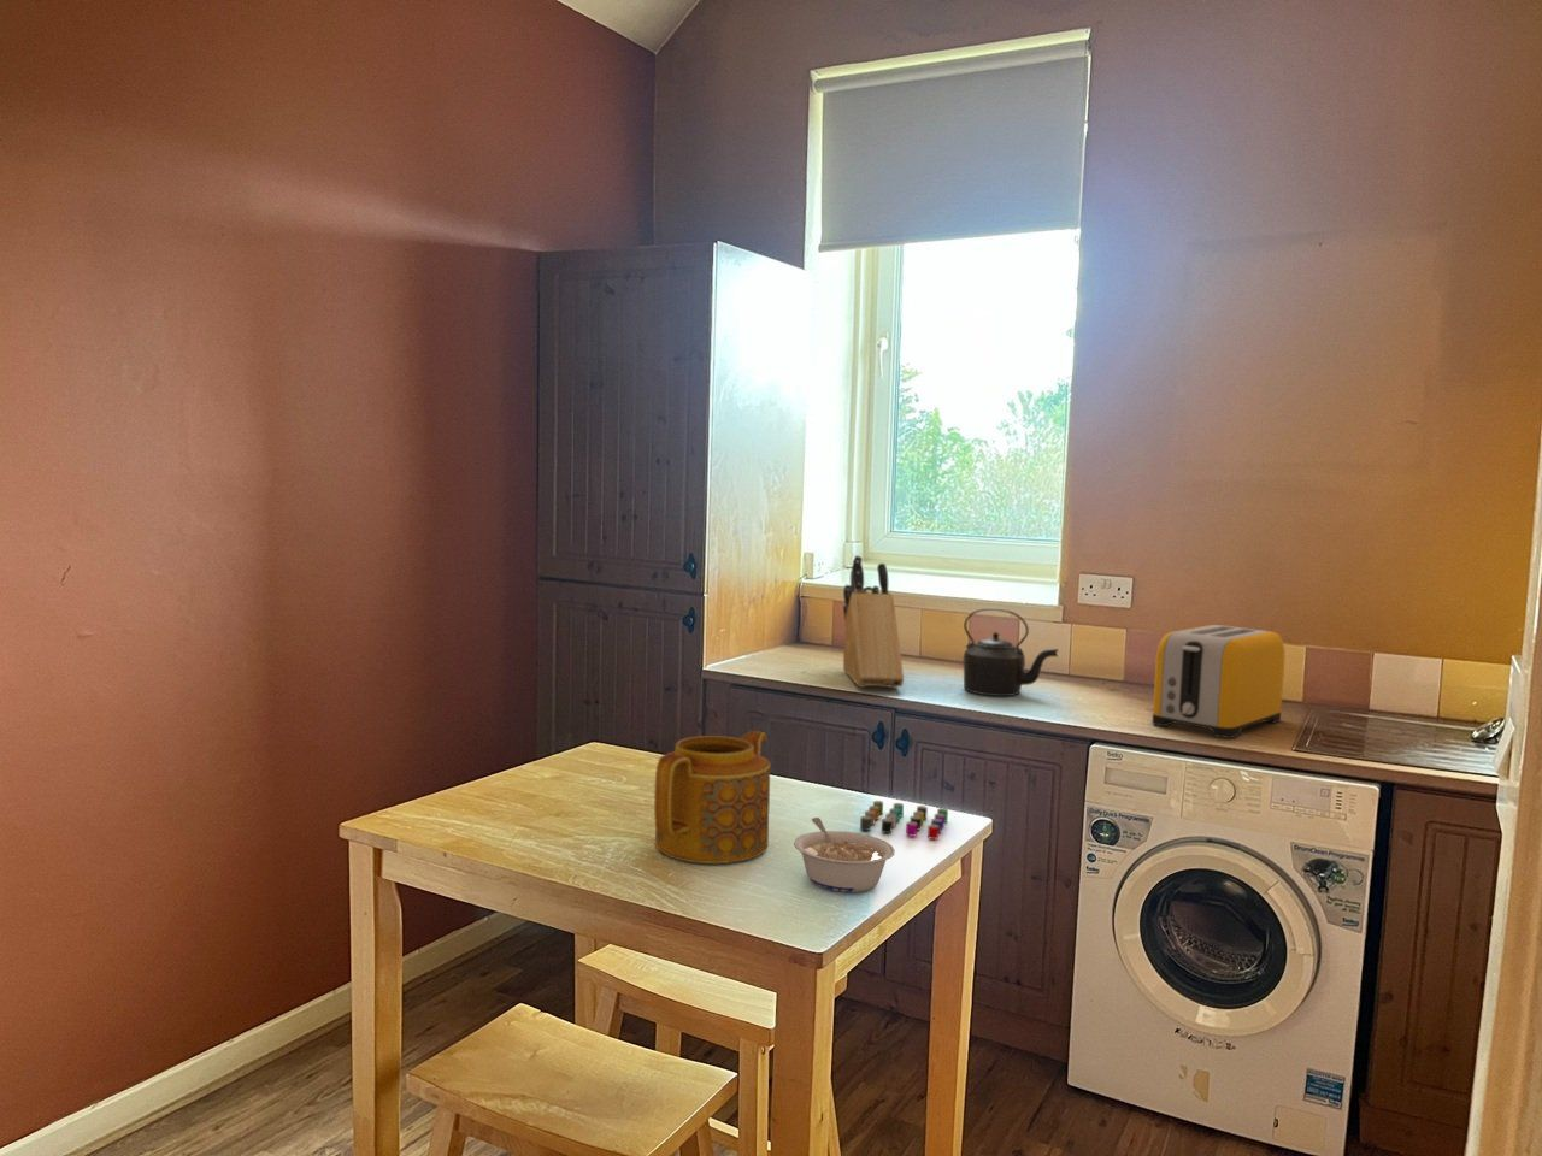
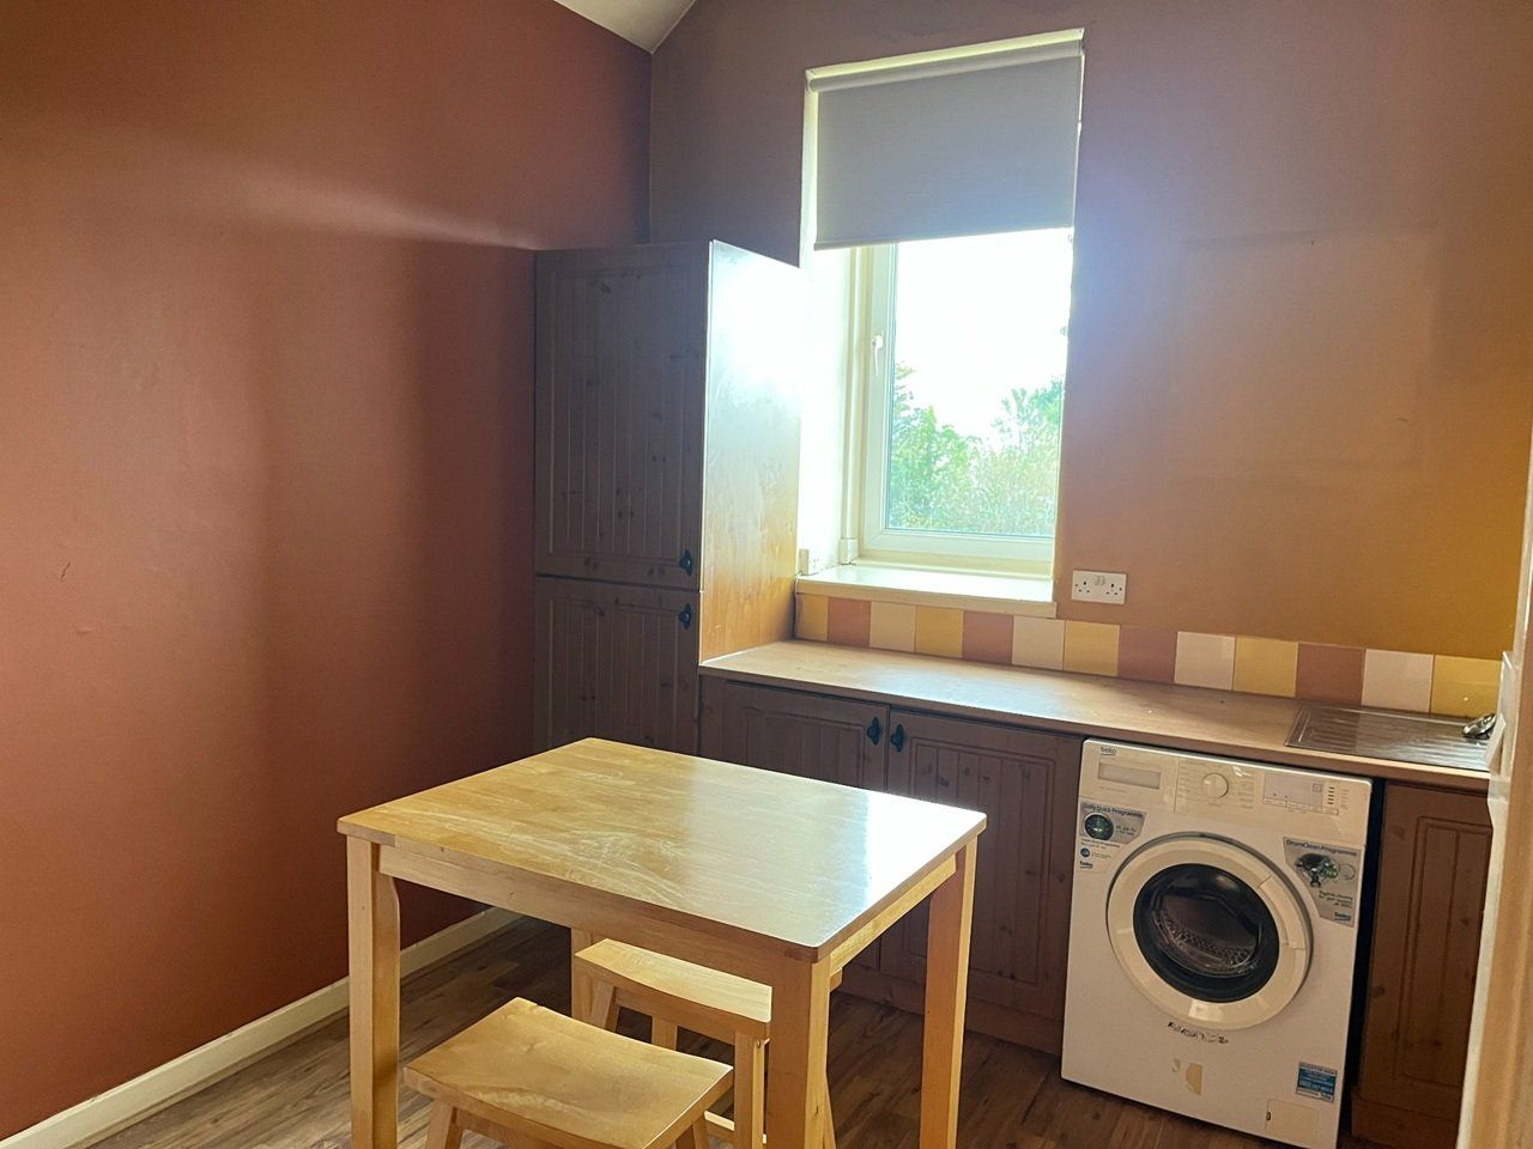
- toaster (1218, 676)
- legume (840, 858)
- mug (906, 822)
- kettle (1009, 651)
- knife block (871, 618)
- teapot (714, 793)
